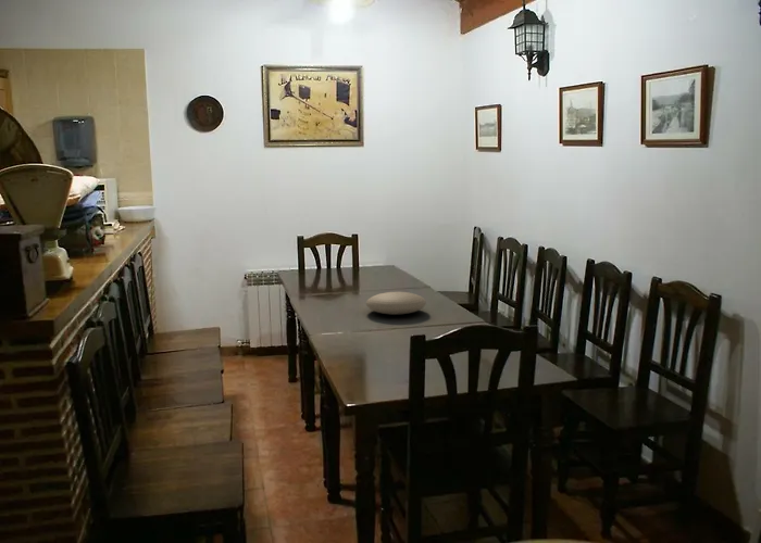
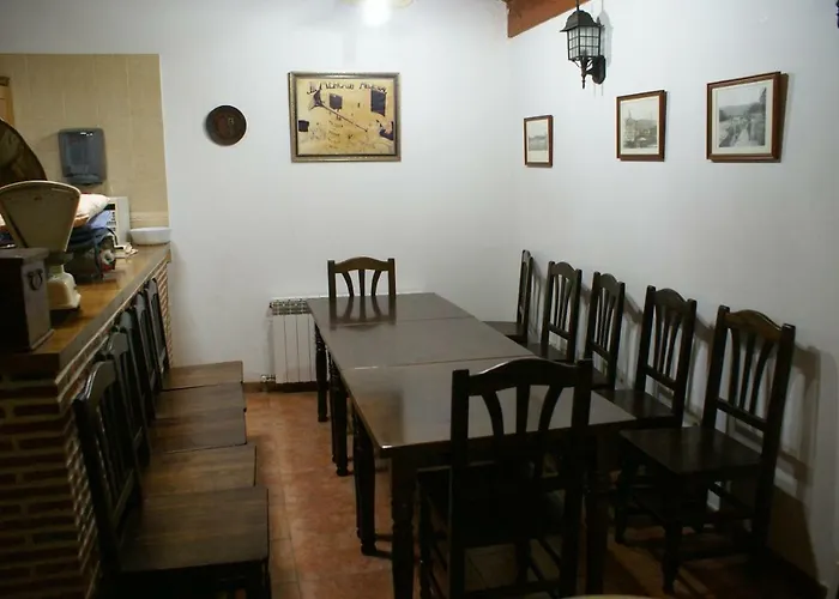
- plate (396, 302)
